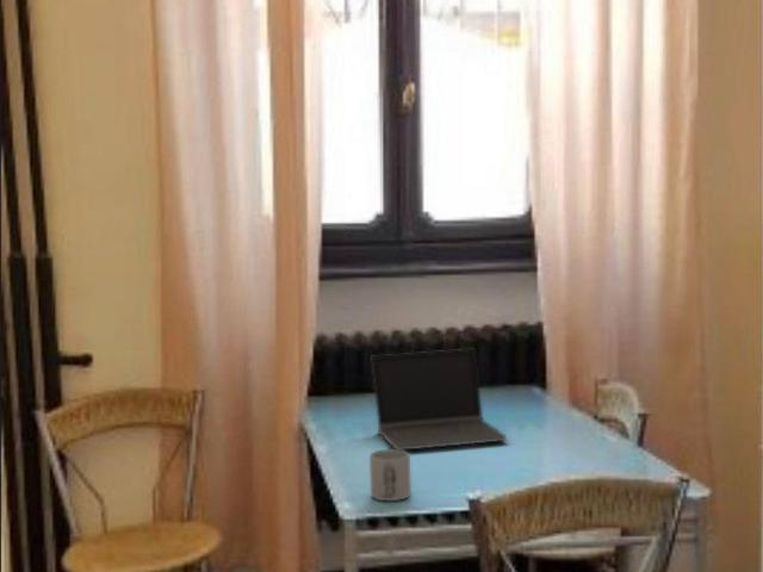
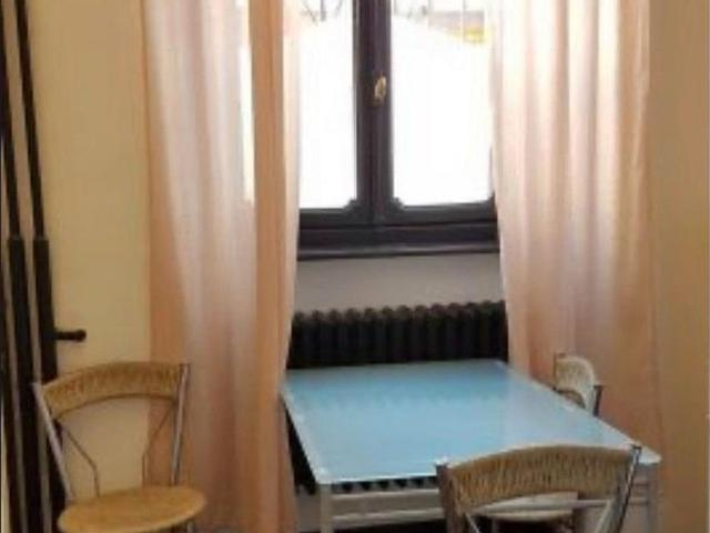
- laptop computer (436, 397)
- mug (389, 472)
